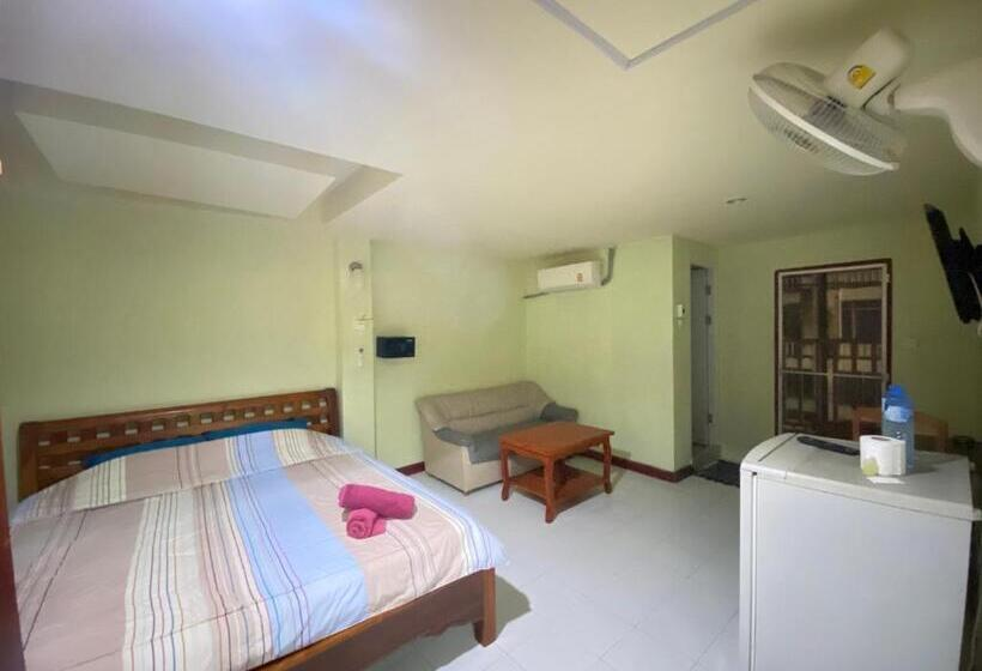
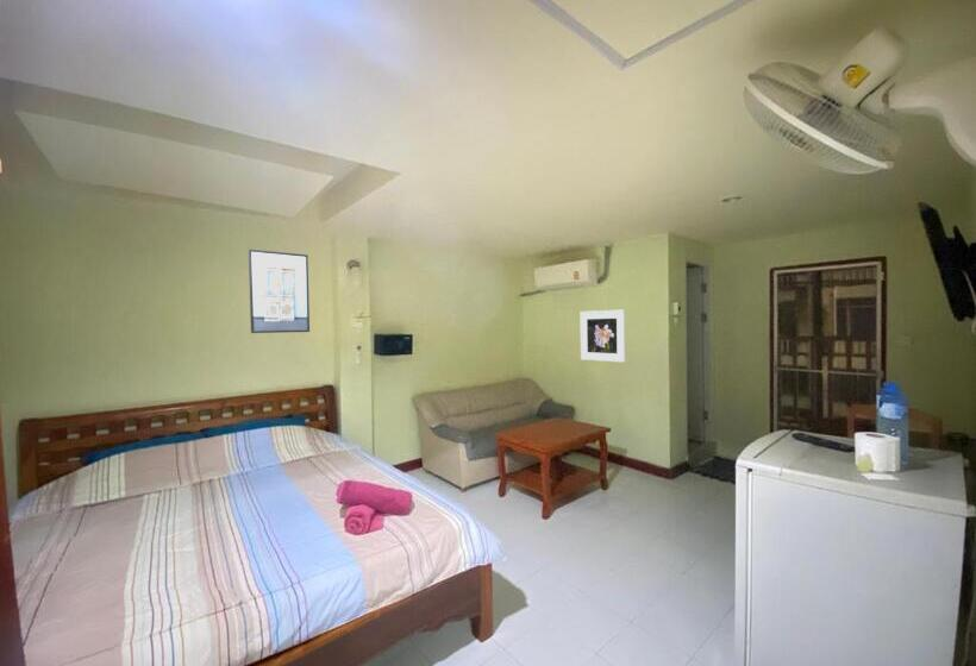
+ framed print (601, 335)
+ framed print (280, 291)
